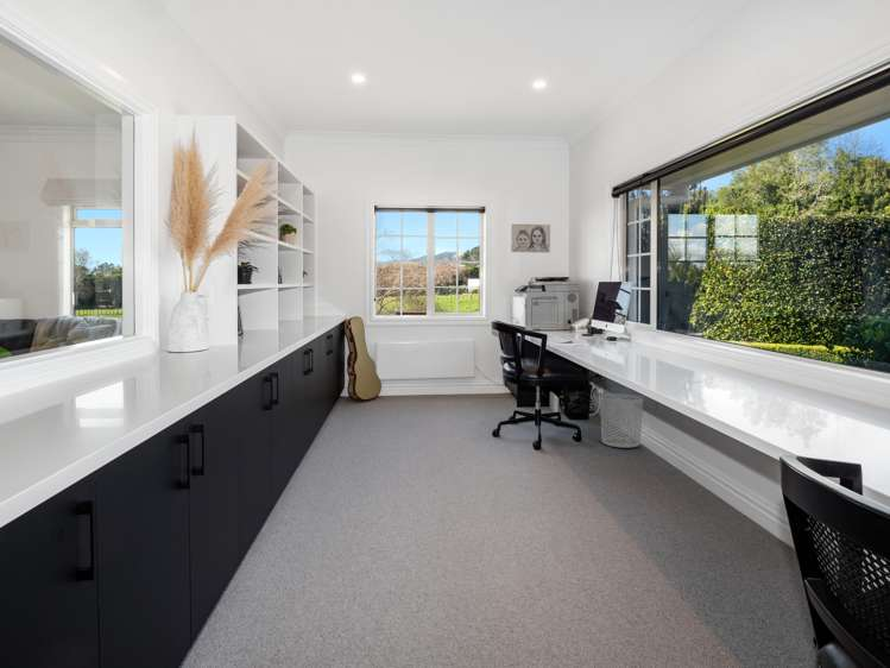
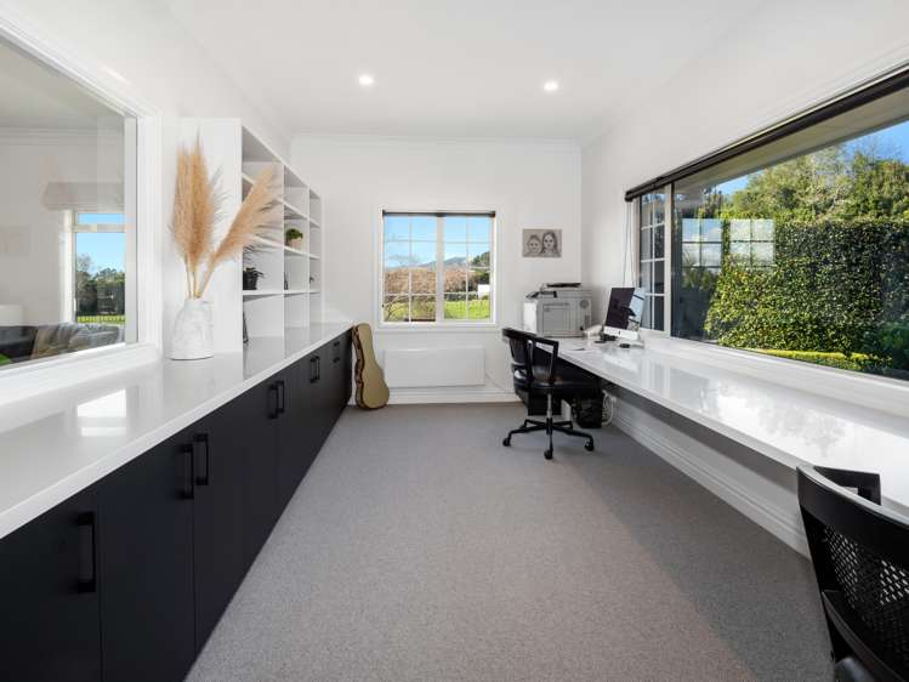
- waste bin (620, 420)
